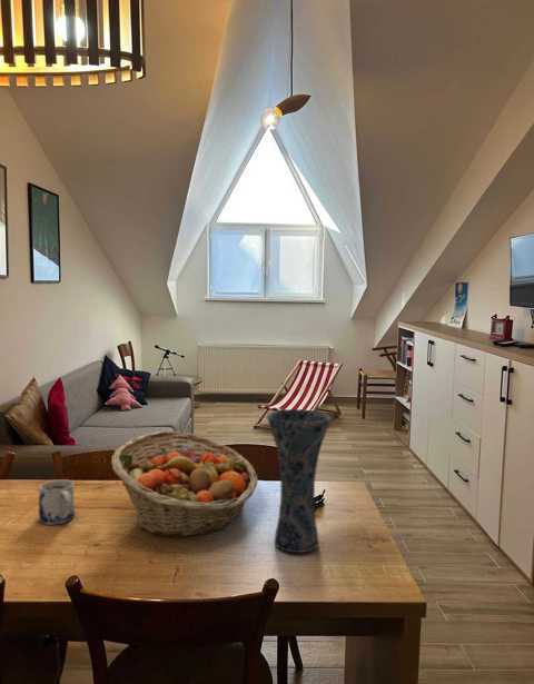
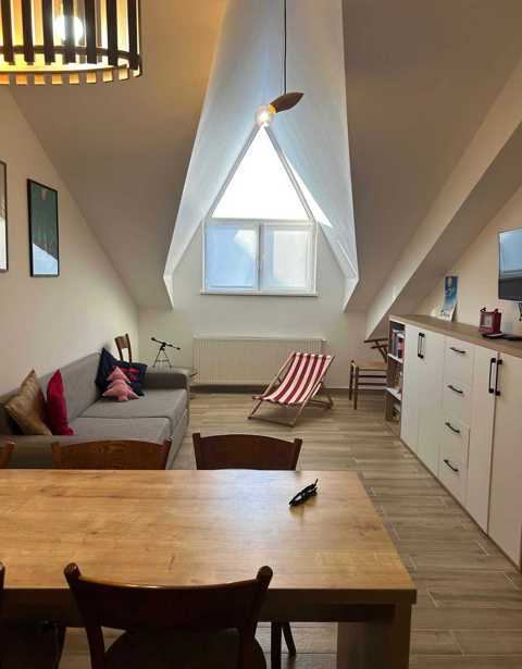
- mug (59, 502)
- fruit basket (187, 478)
- vase (297, 480)
